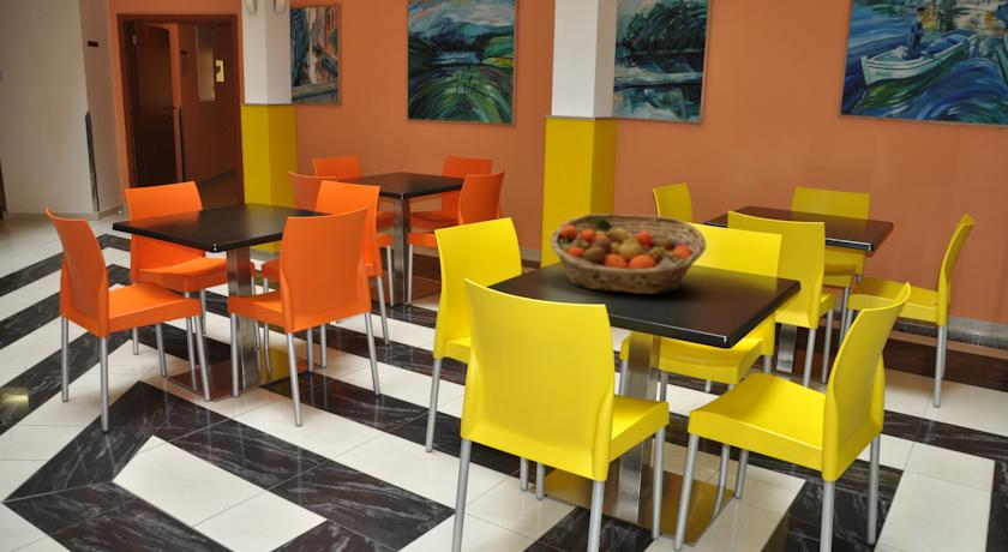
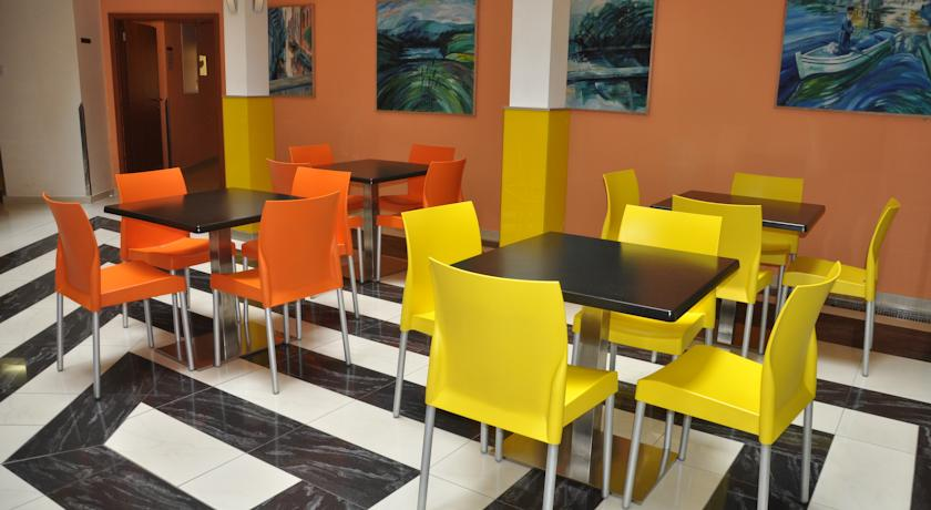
- fruit basket (625, 252)
